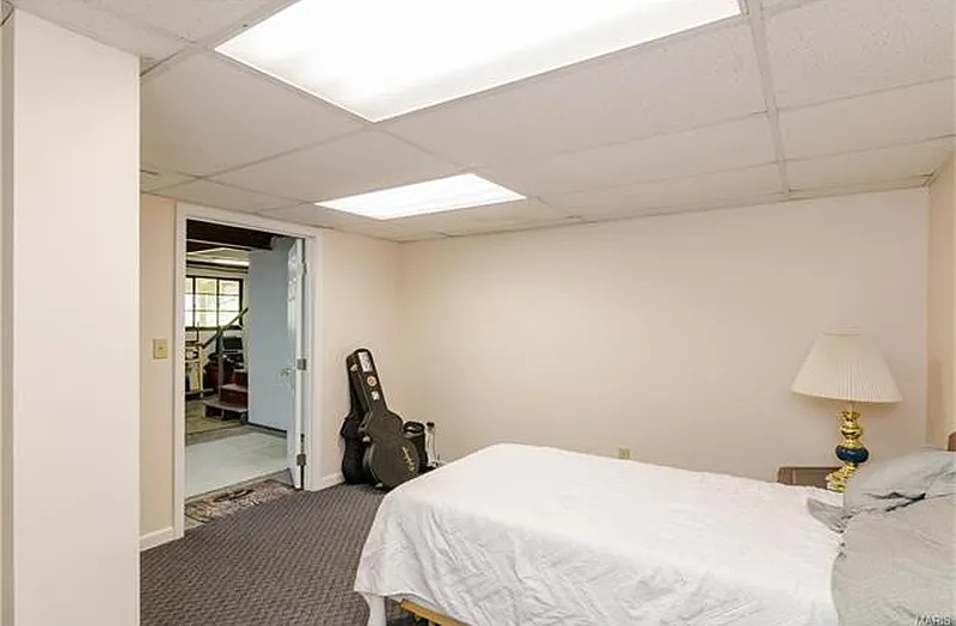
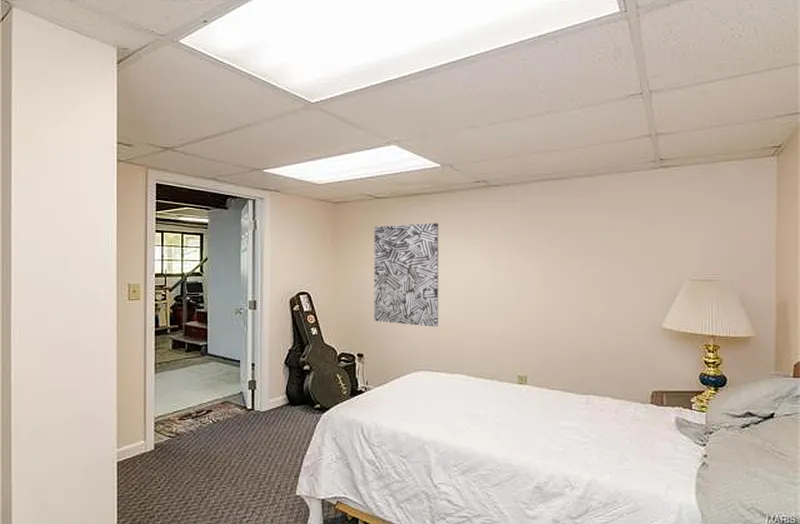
+ wall art (404, 274)
